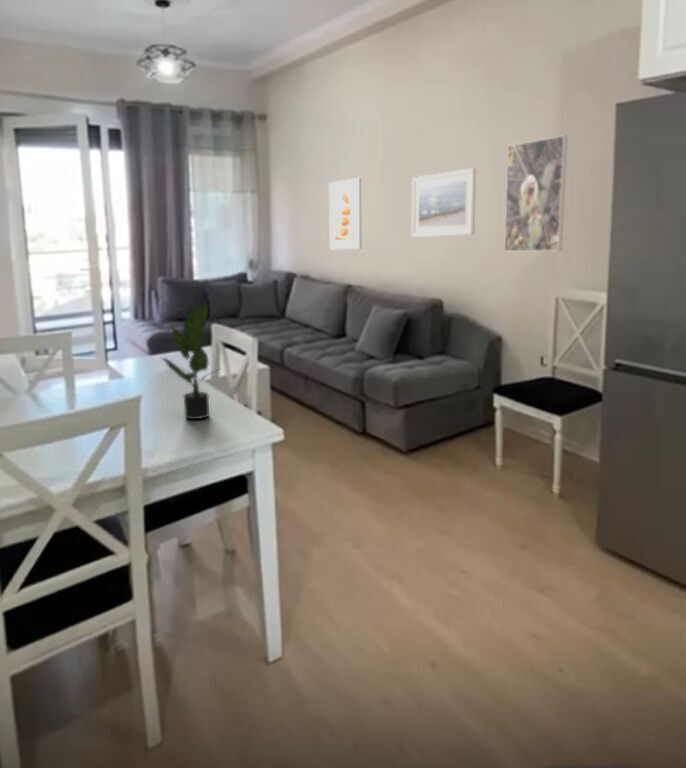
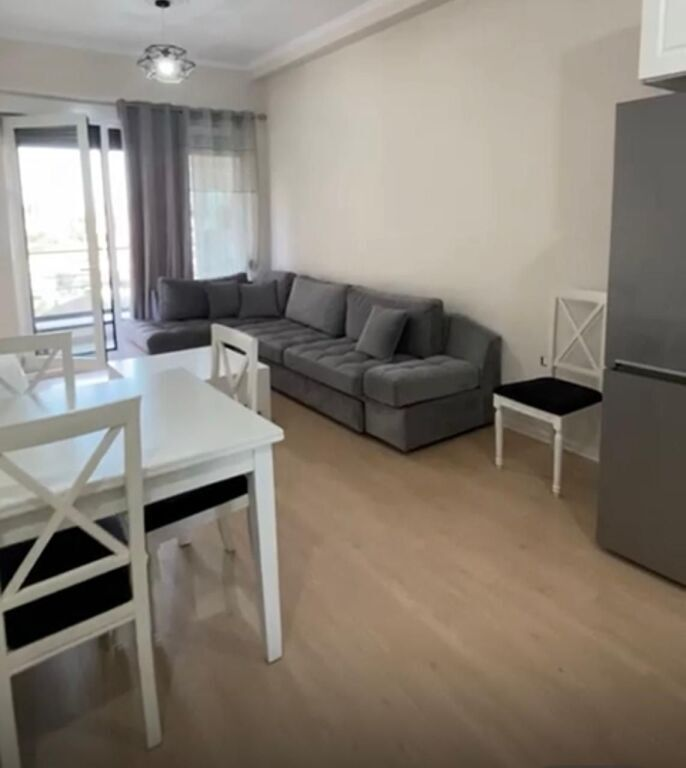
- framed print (534, 196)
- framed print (441, 205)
- potted plant (194, 359)
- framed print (344, 215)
